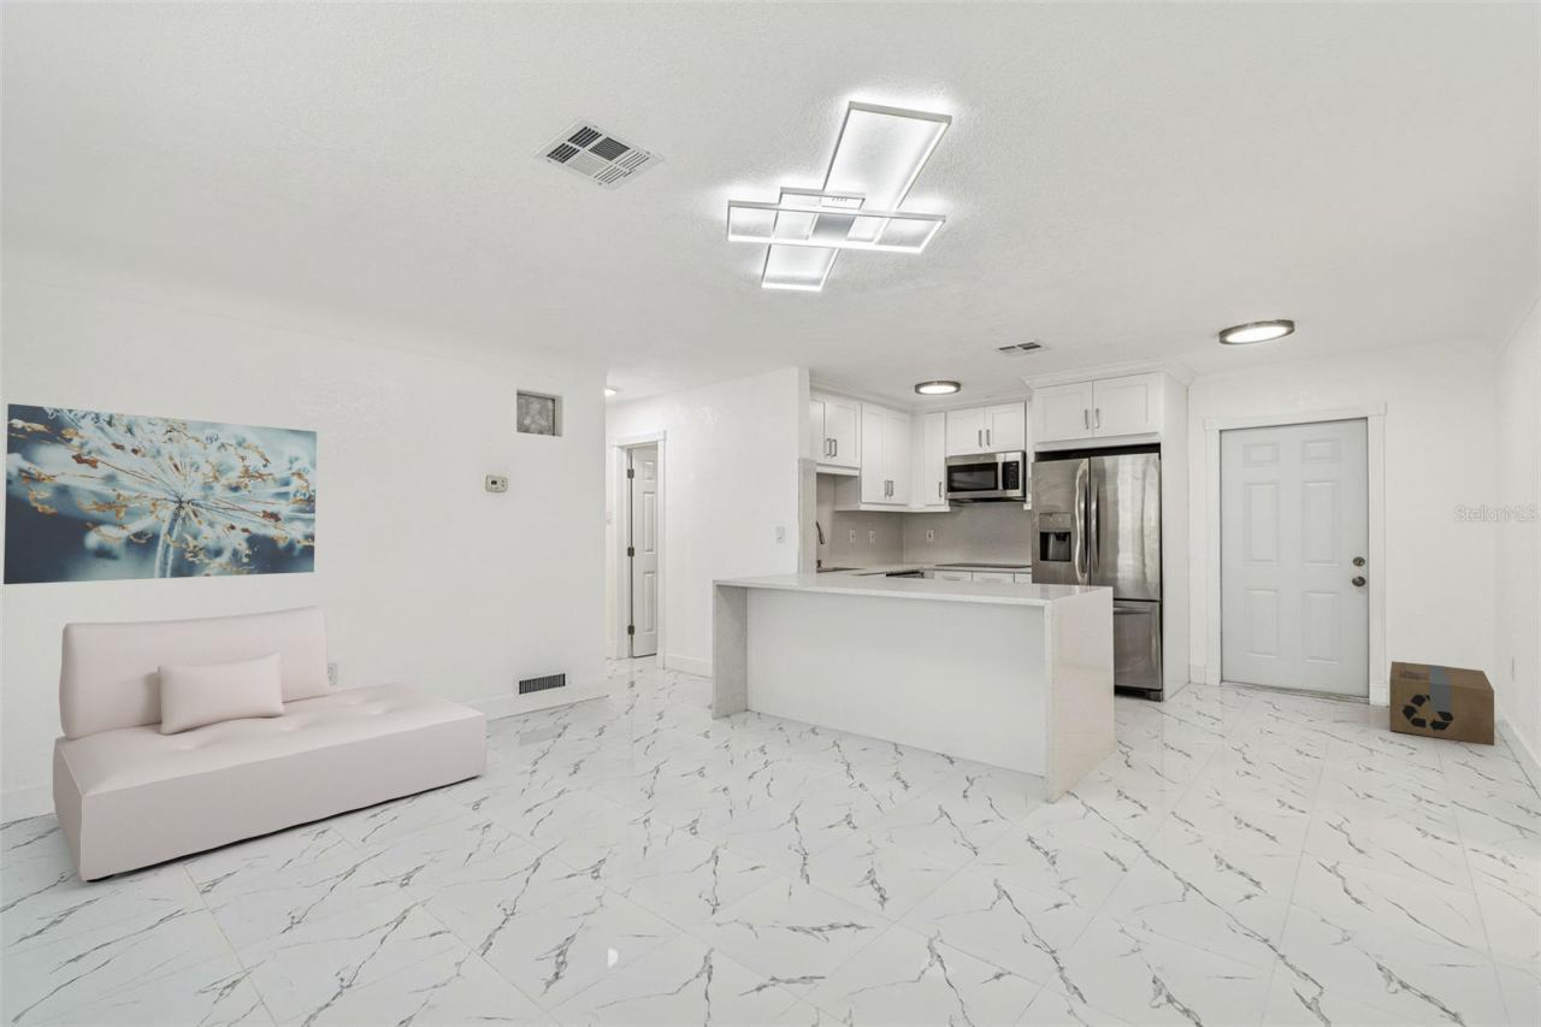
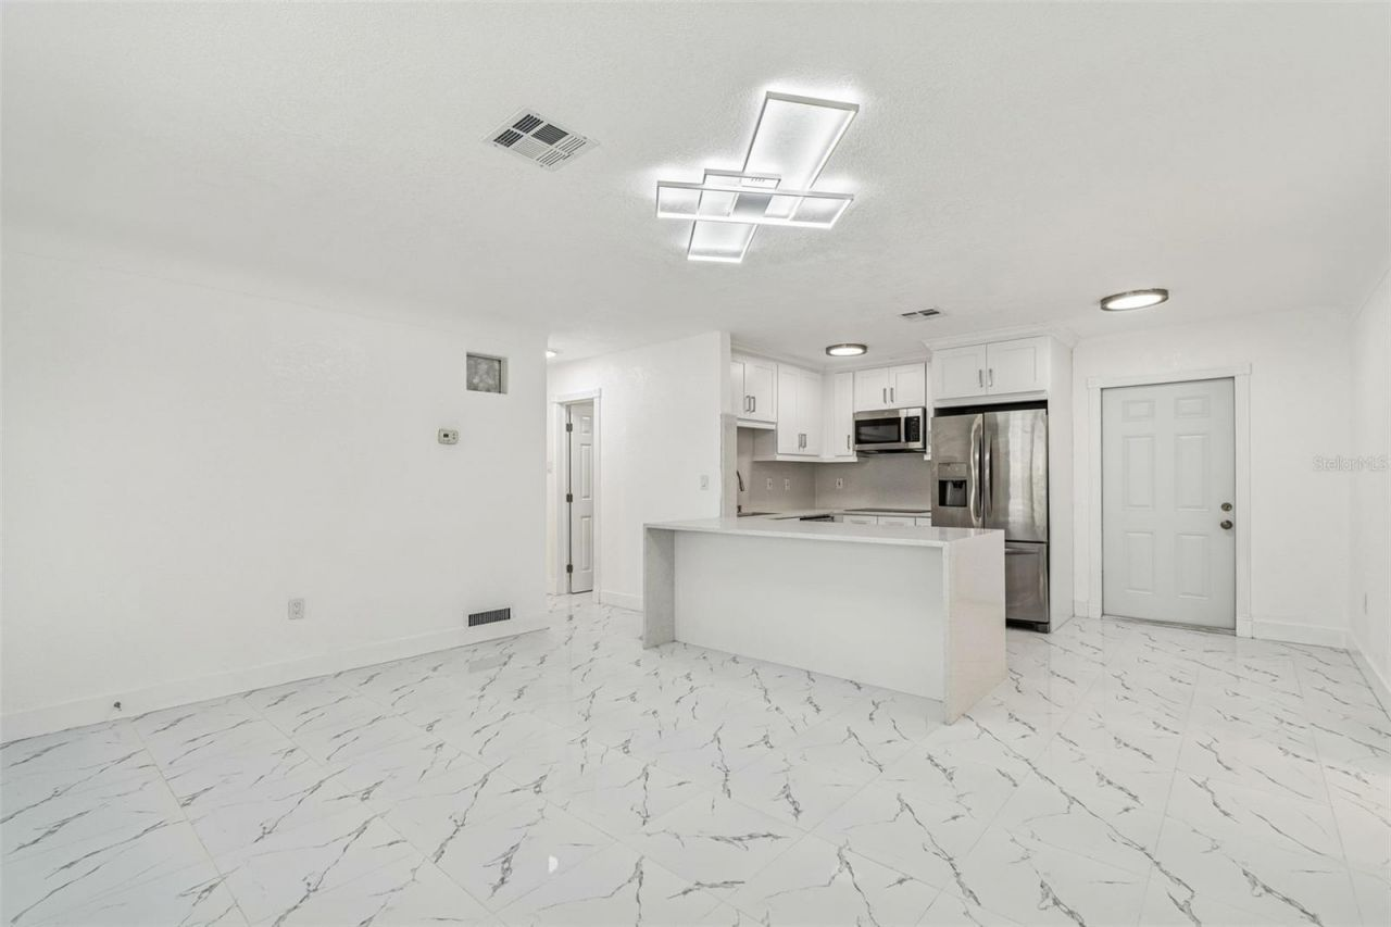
- cardboard box (1437, 698)
- sofa (284, 707)
- wall art (179, 497)
